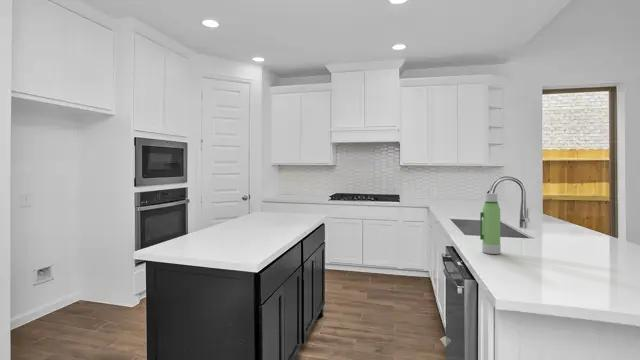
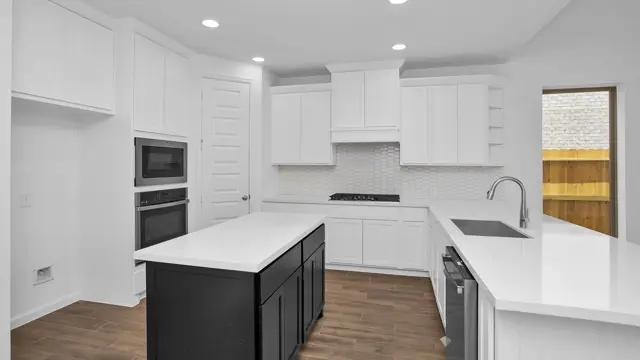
- water bottle (490, 222)
